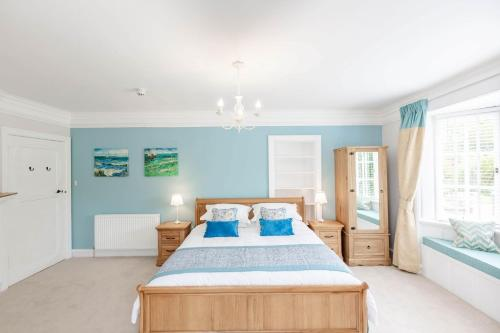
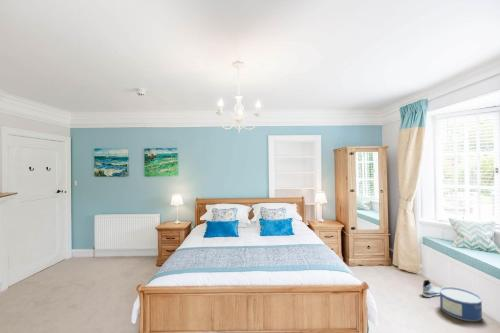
+ storage bin (460, 303)
+ sneaker (432, 287)
